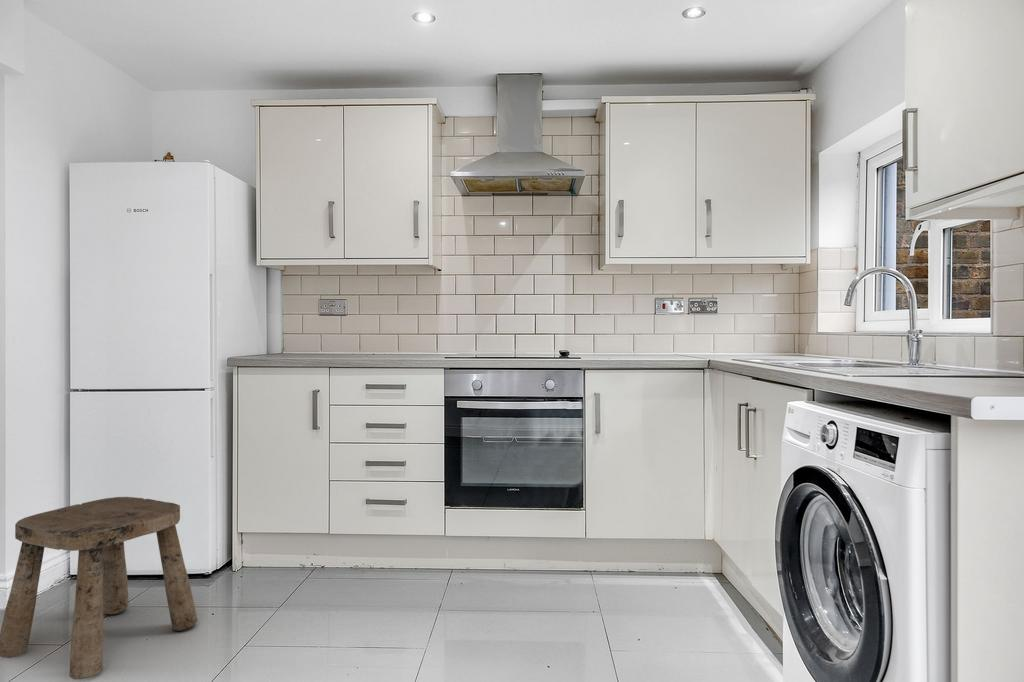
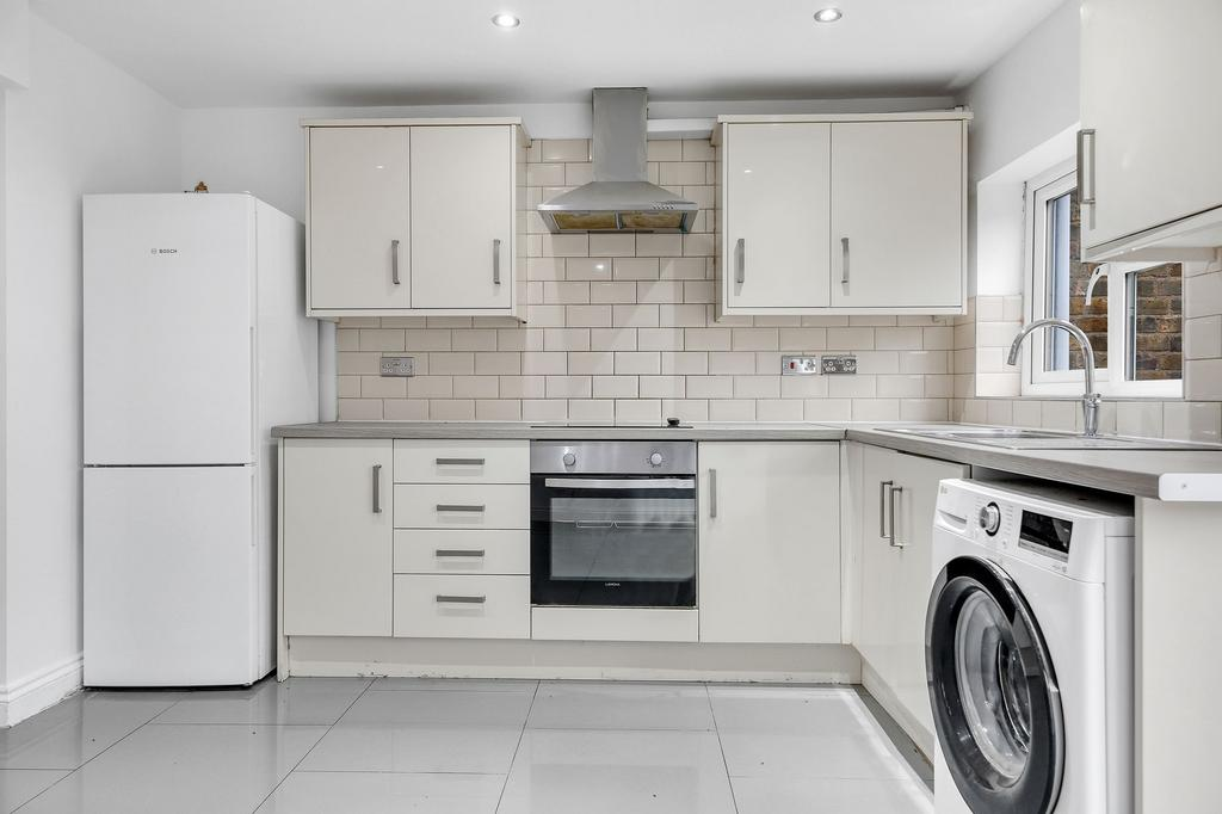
- stool (102, 576)
